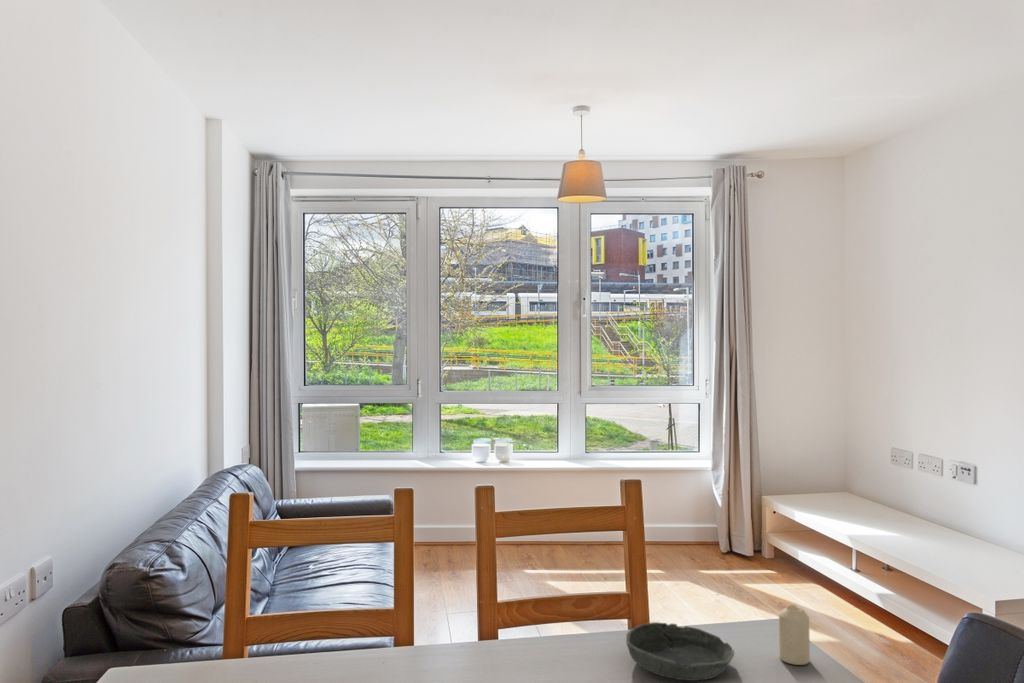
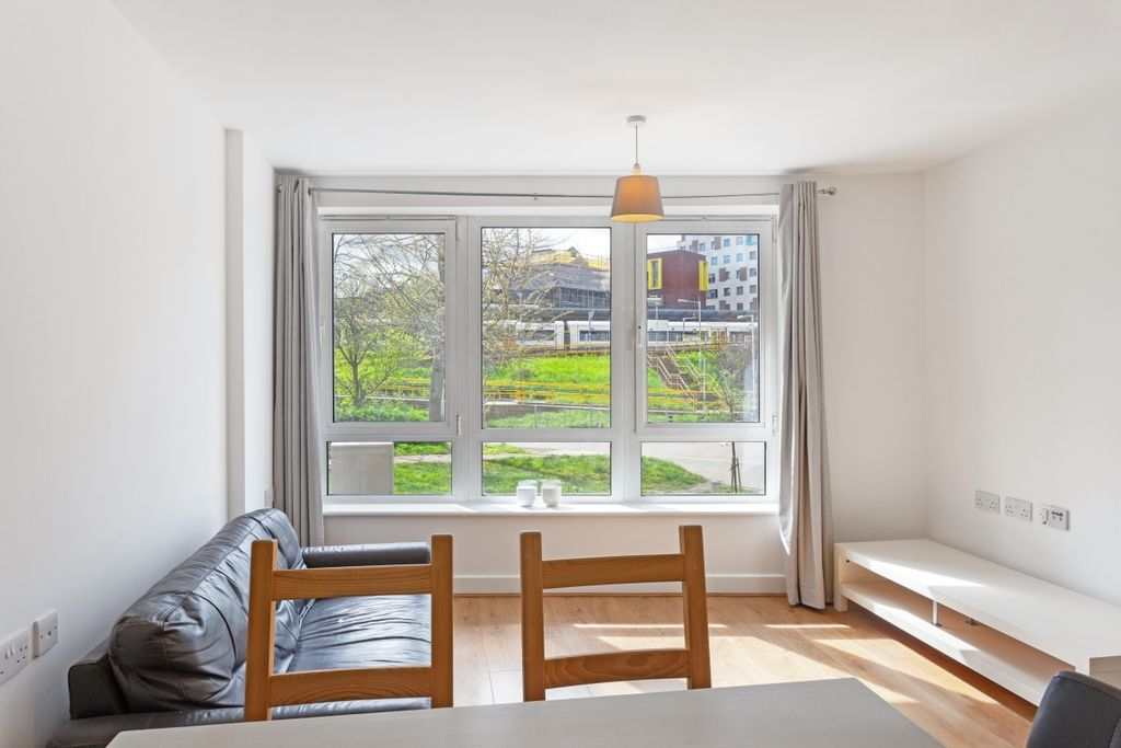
- bowl (680, 650)
- candle (794, 633)
